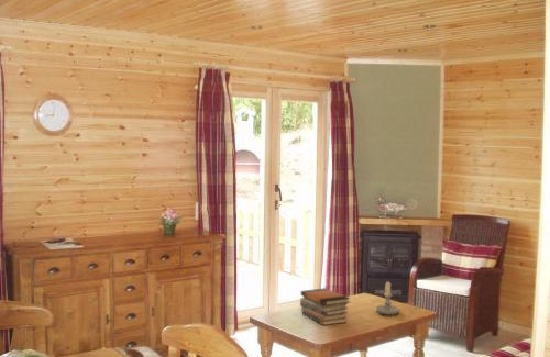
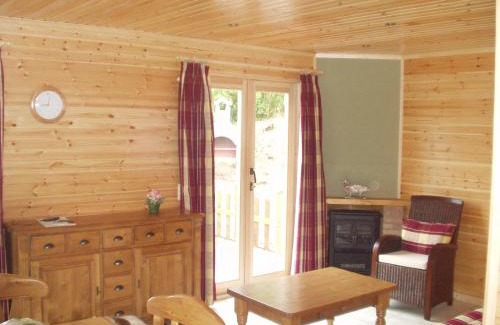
- candle (387, 297)
- book stack (323, 305)
